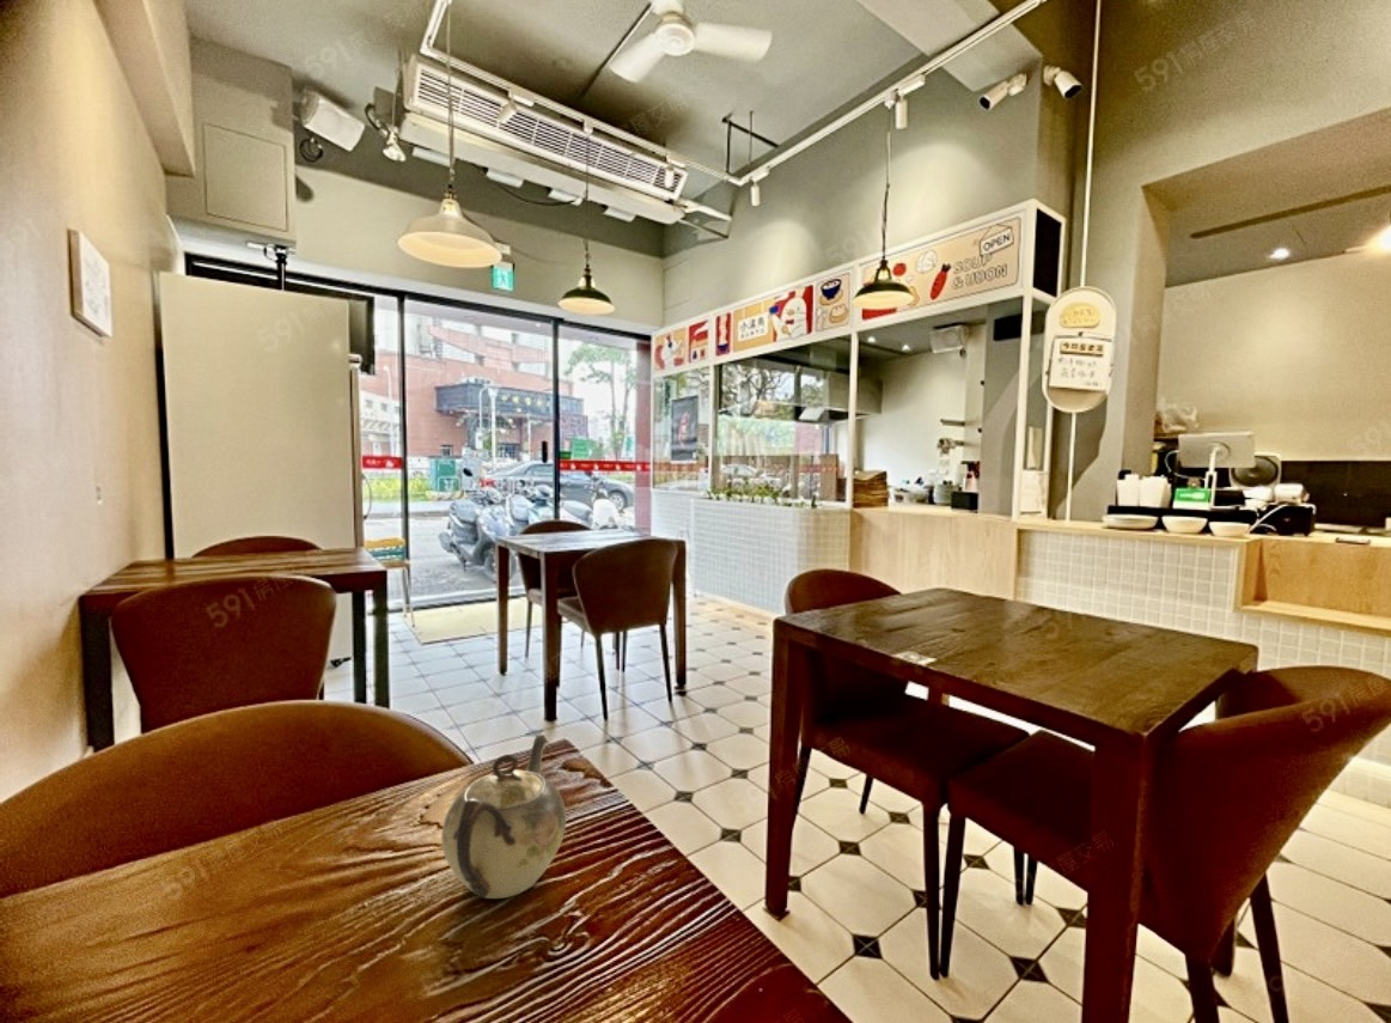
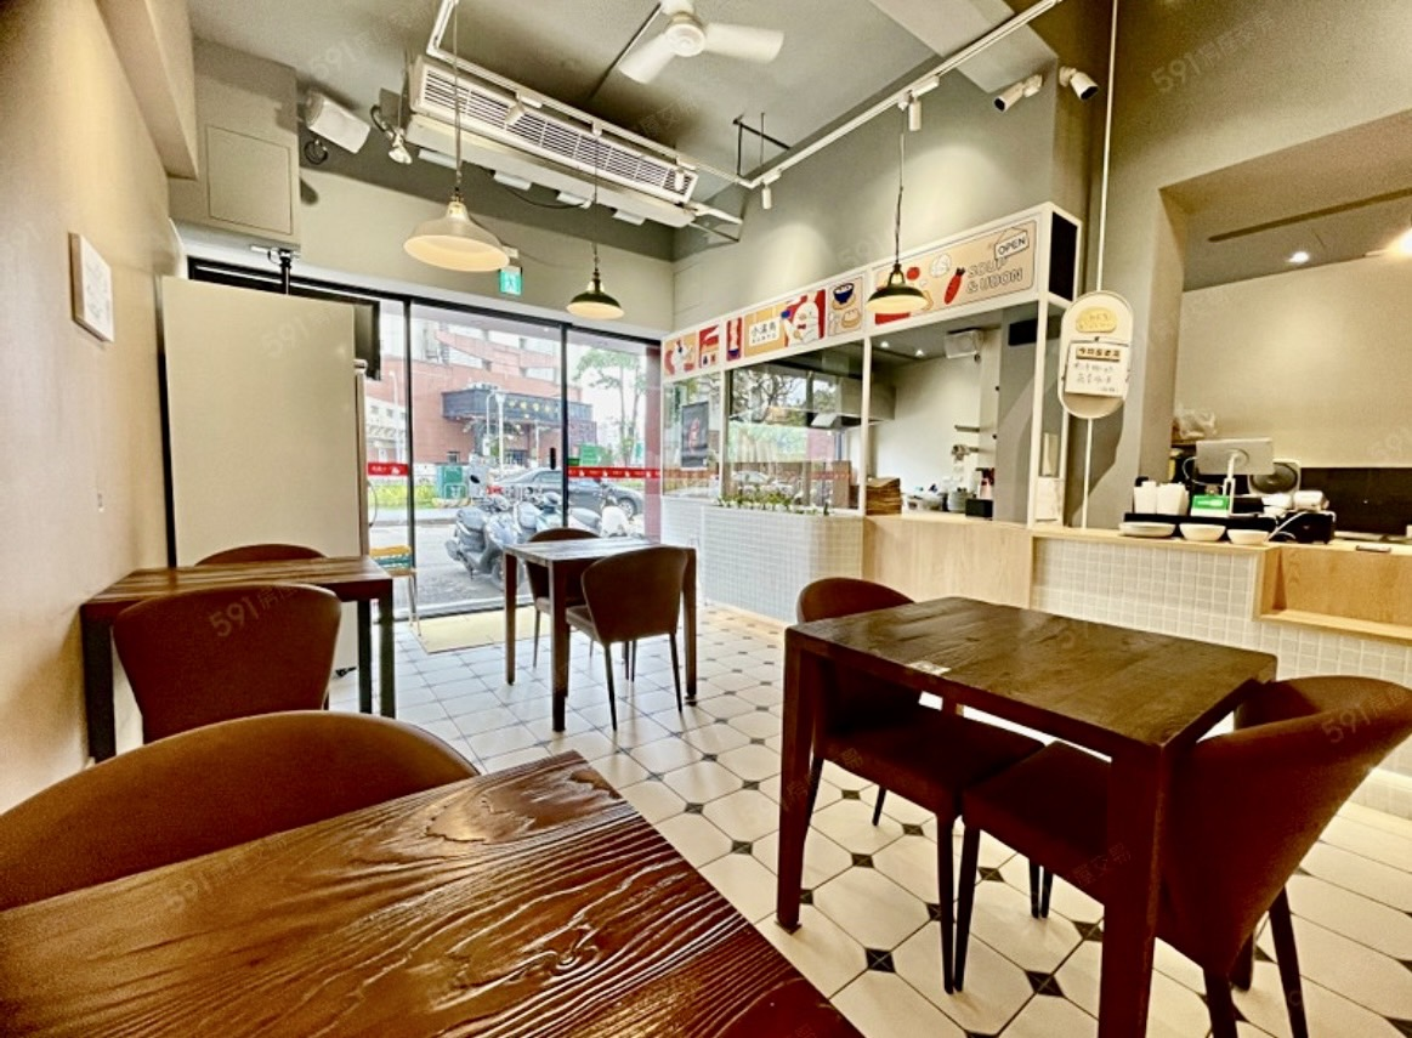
- teapot (510, 810)
